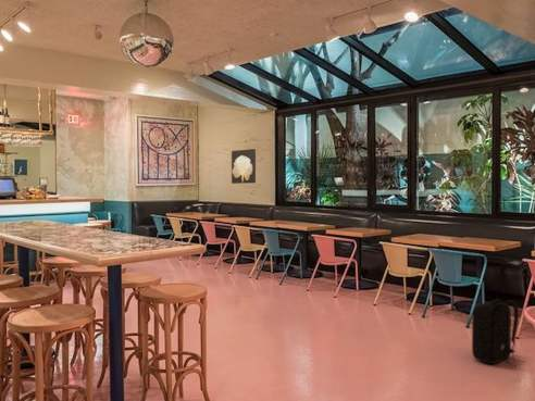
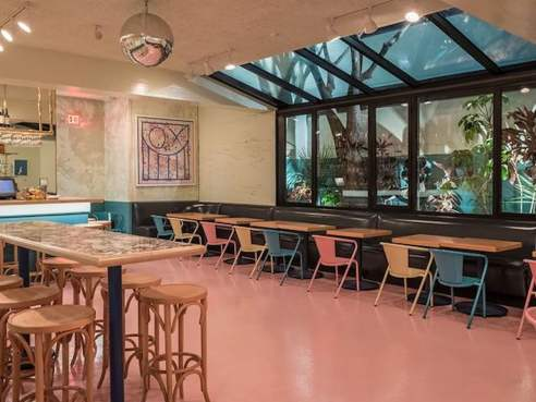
- backpack (498, 329)
- wall art (242, 166)
